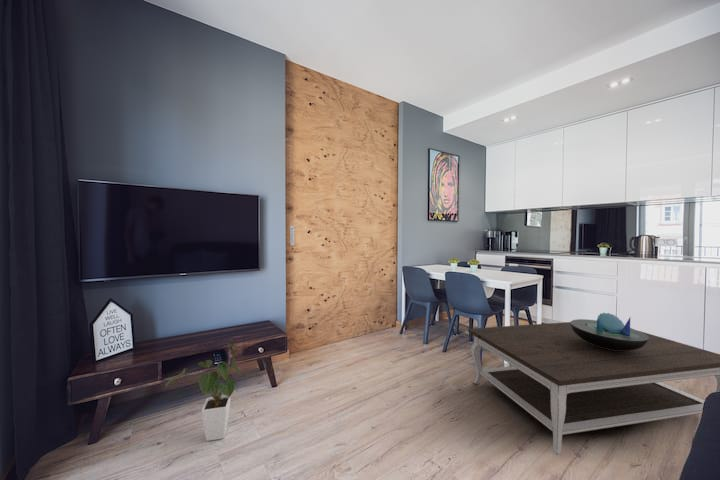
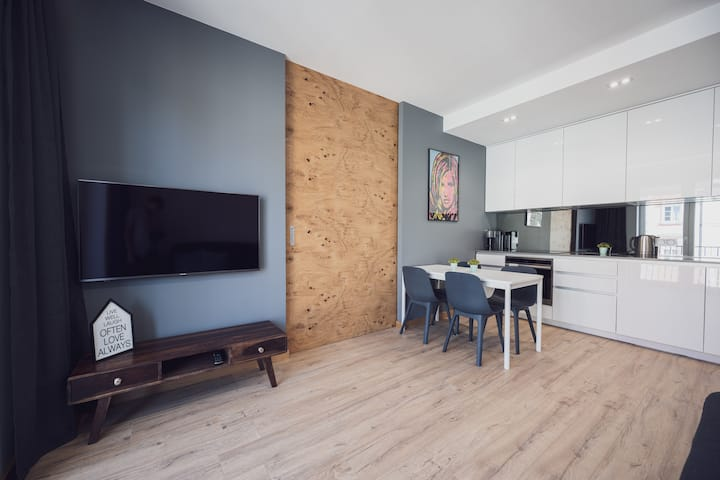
- decorative bowl (607, 329)
- house plant (207, 394)
- coffee table (585, 371)
